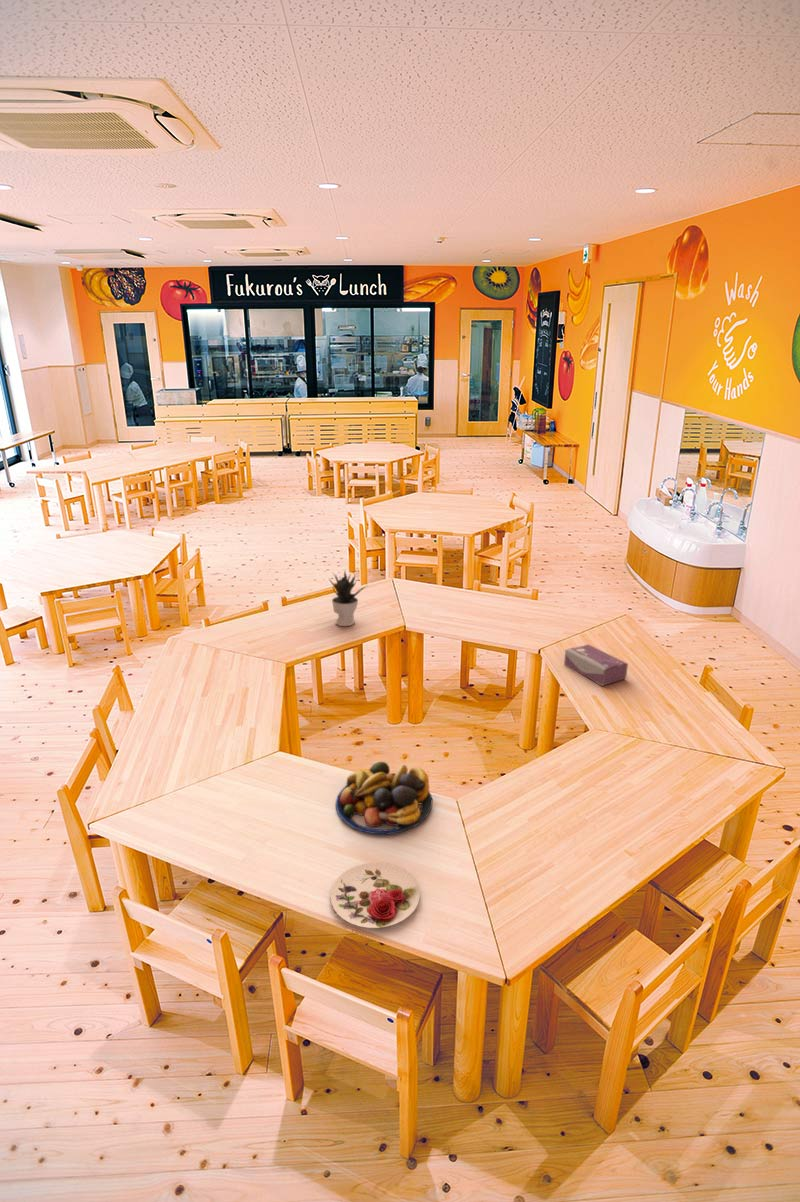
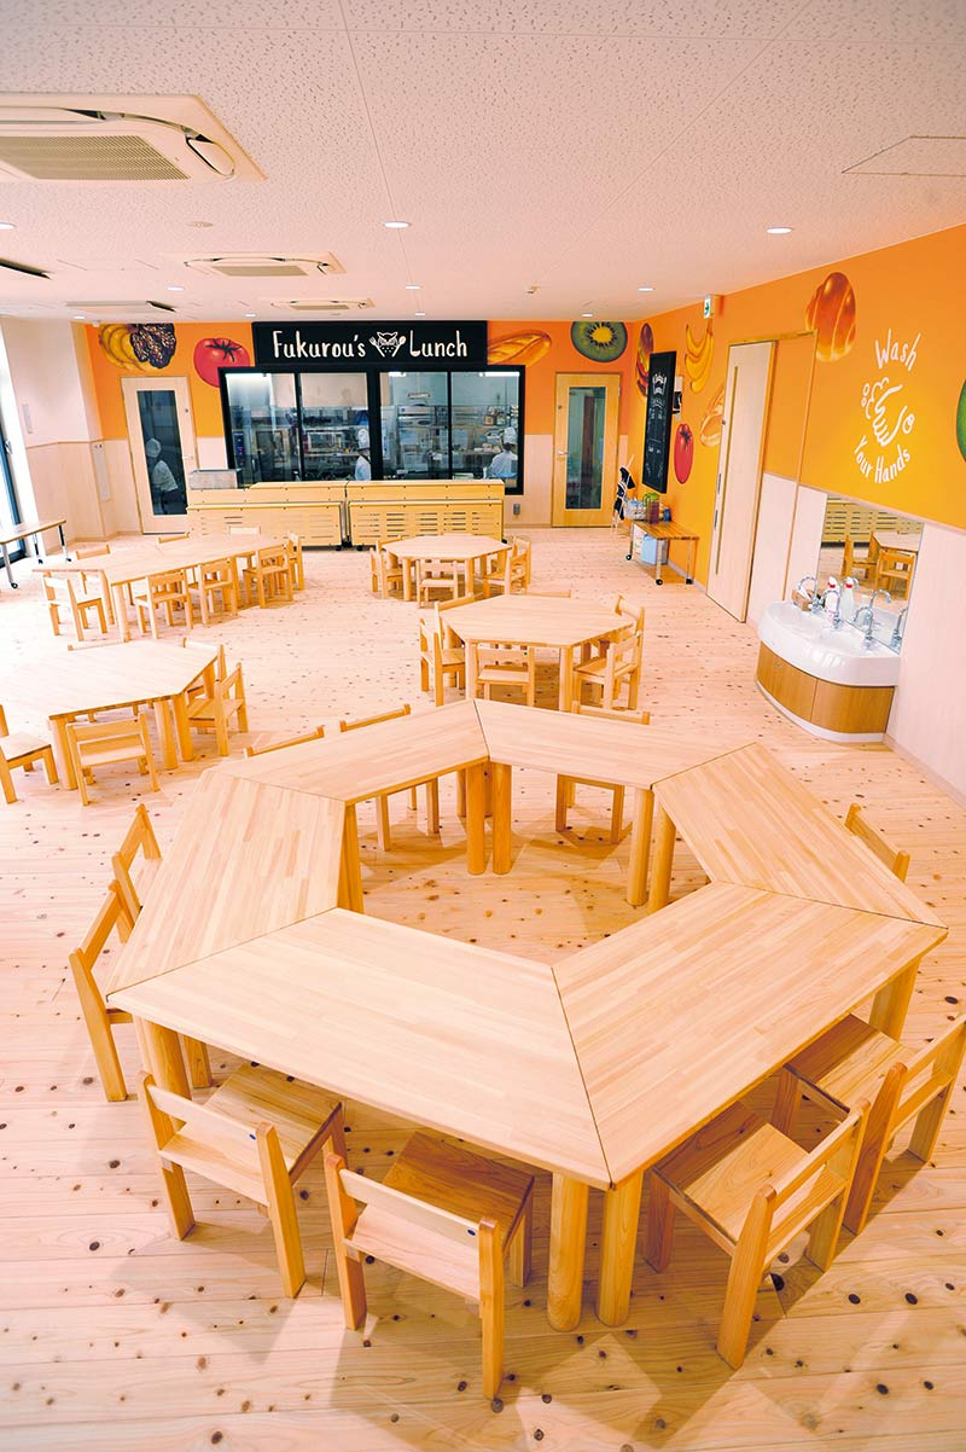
- tissue box (595, 663)
- potted plant (342, 597)
- plate (375, 892)
- fruit bowl (383, 788)
